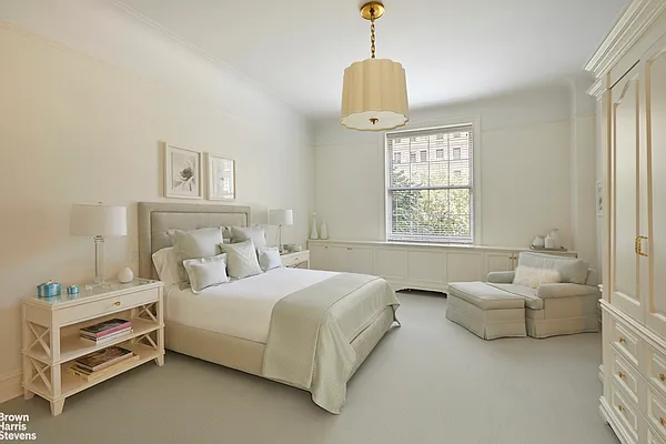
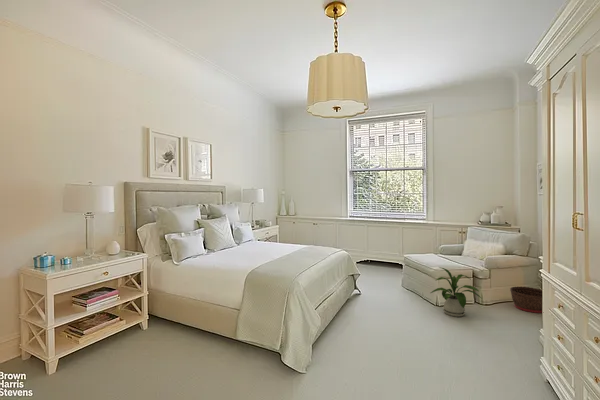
+ basket (529, 299)
+ house plant (455, 293)
